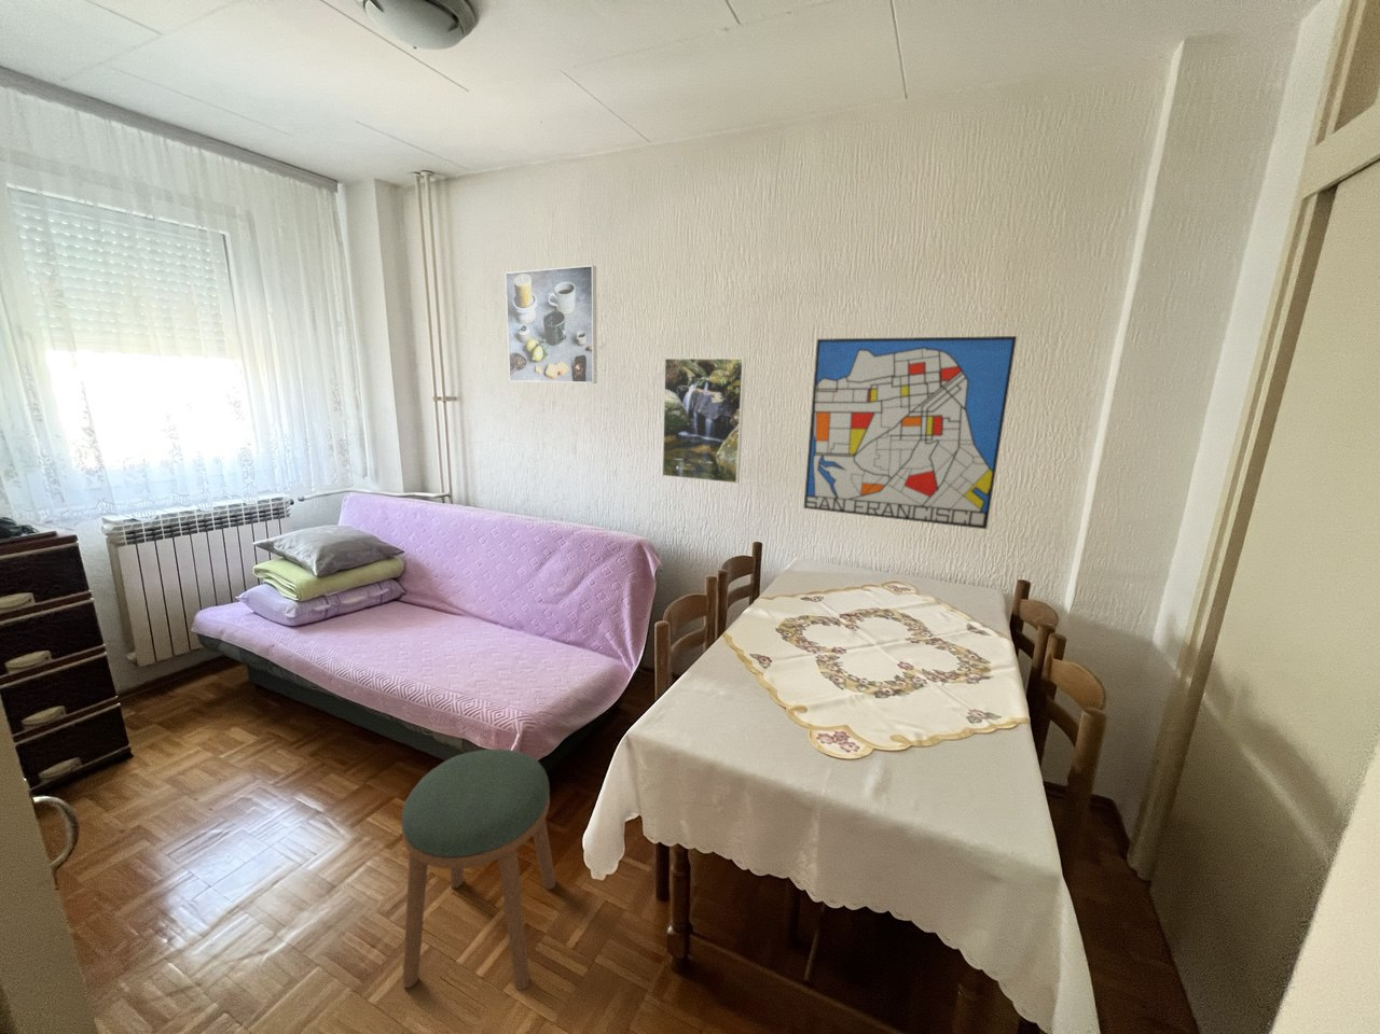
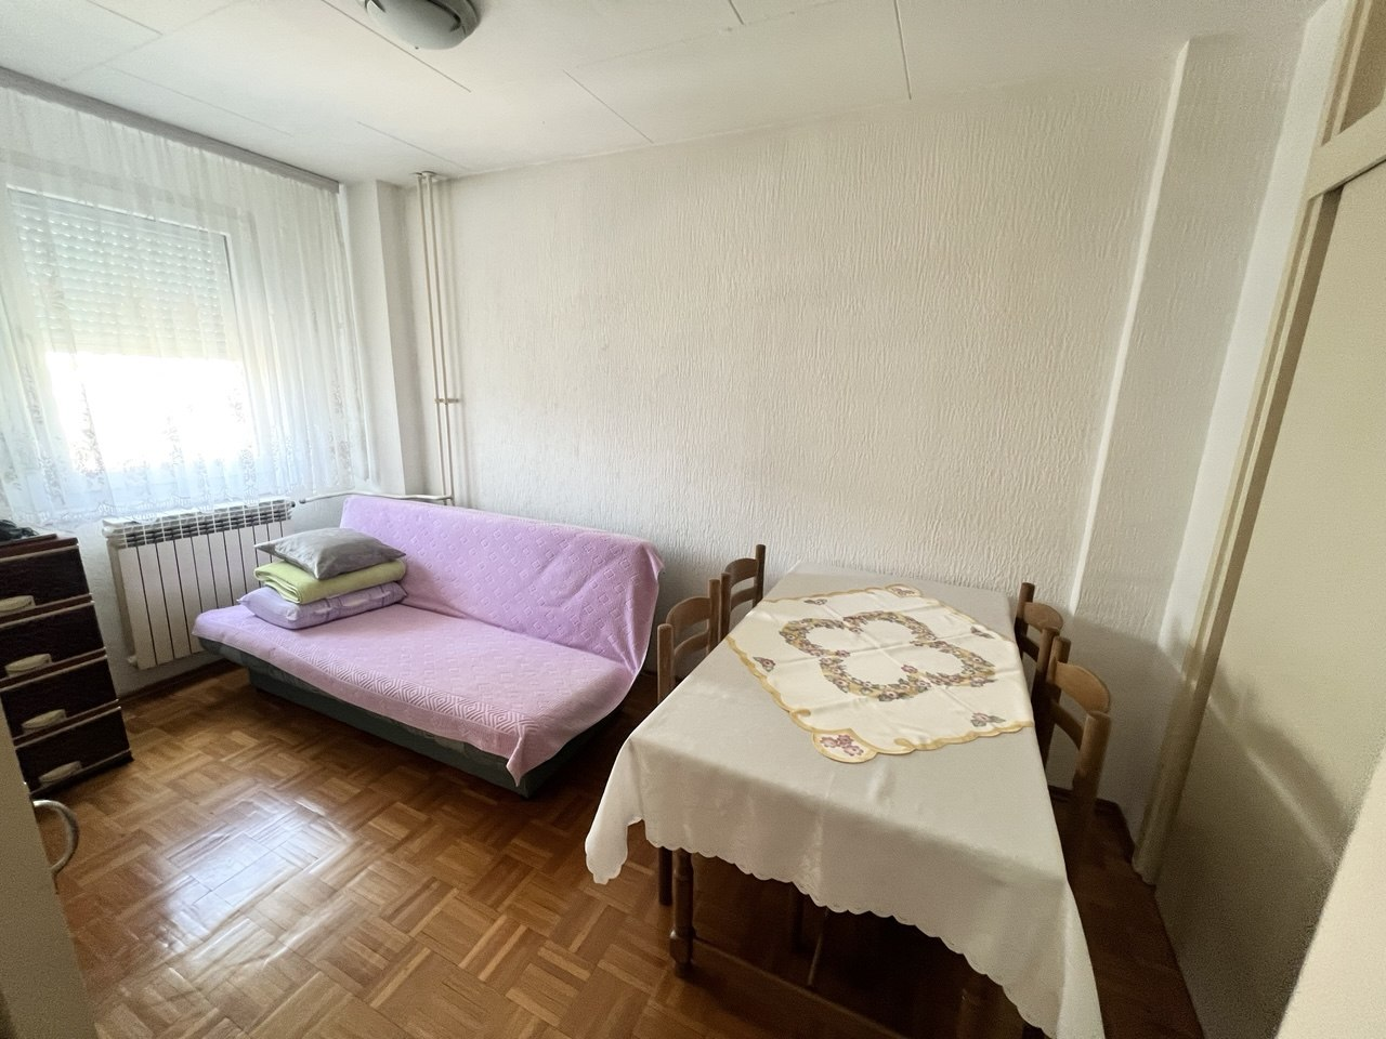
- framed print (550, 326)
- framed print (702, 420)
- stool (482, 856)
- wall art (899, 431)
